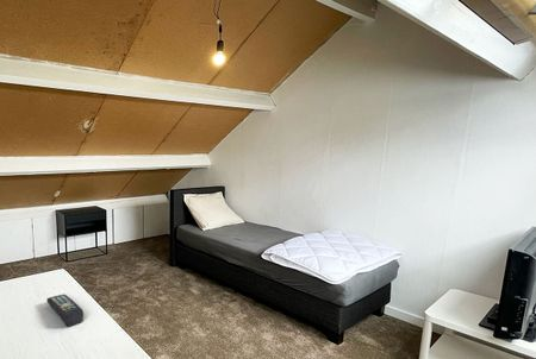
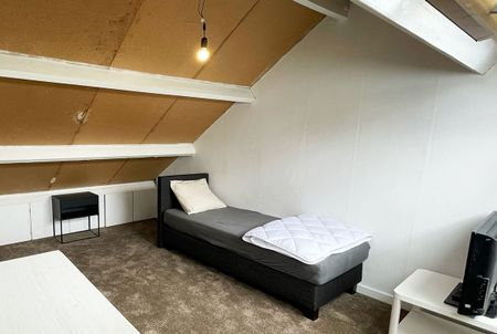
- remote control (64, 307)
